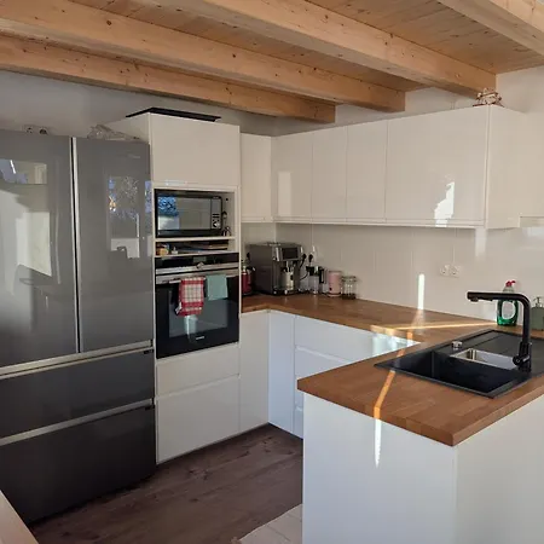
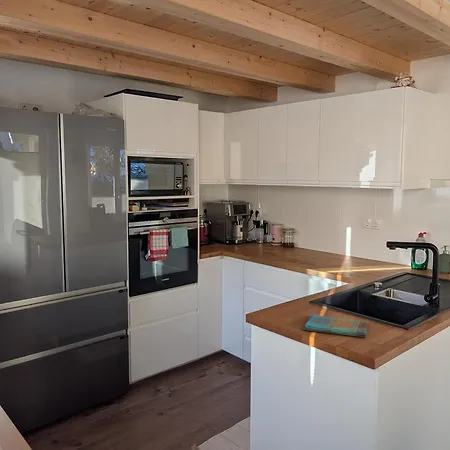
+ dish towel (336, 324)
